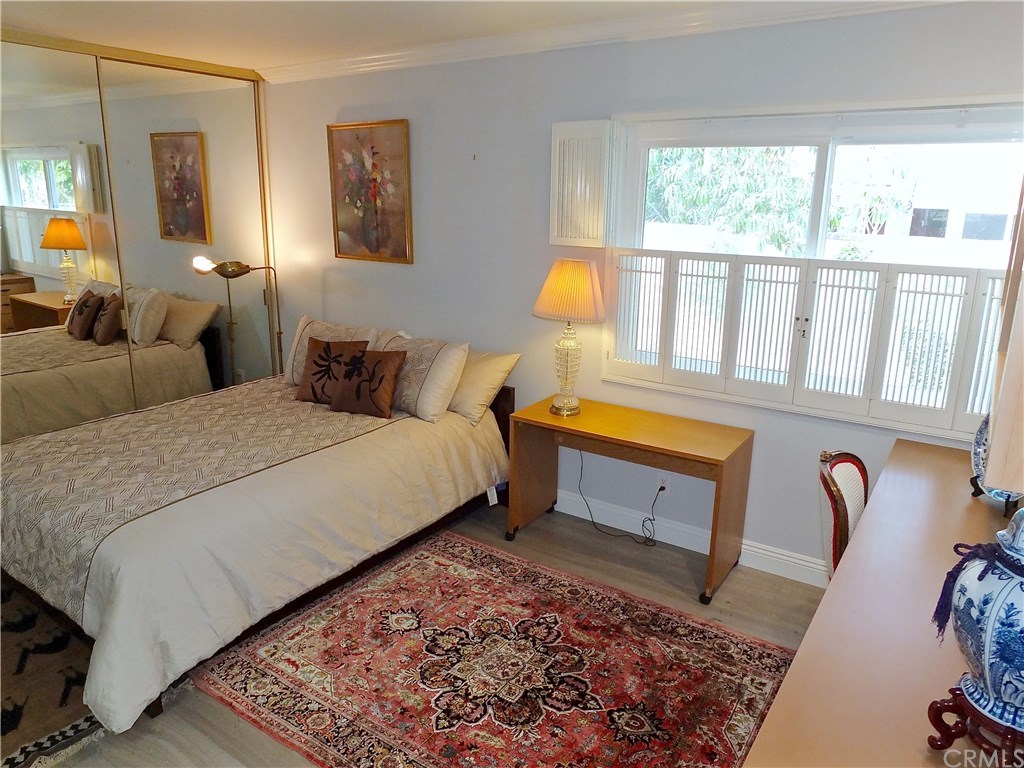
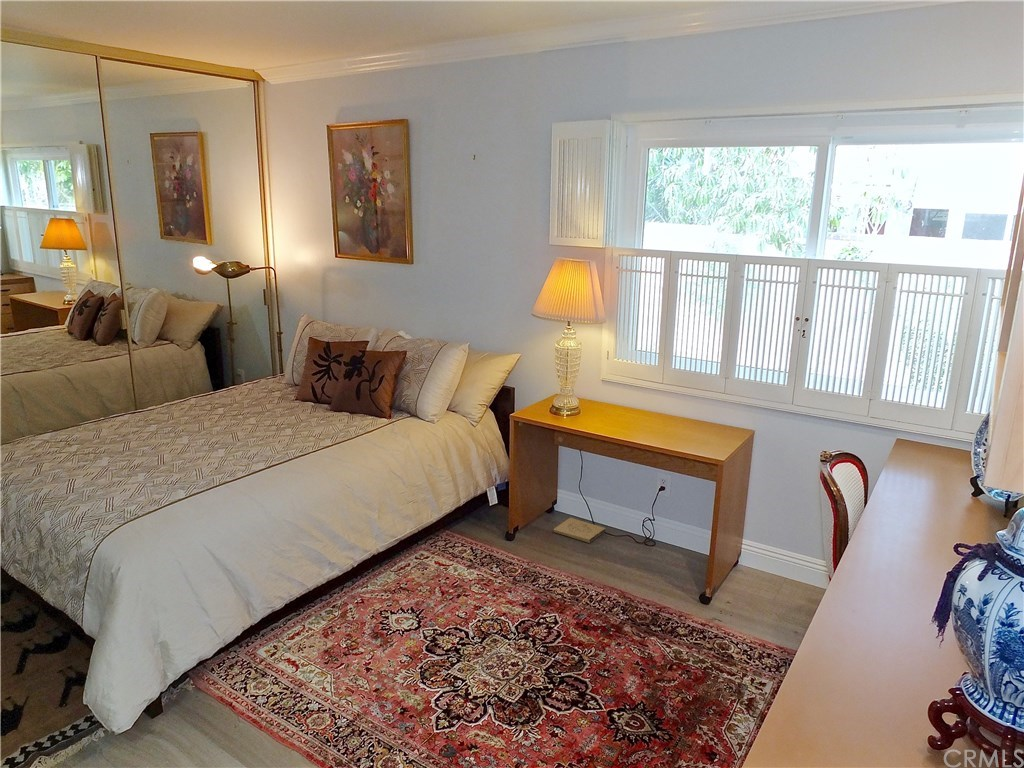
+ box (579, 529)
